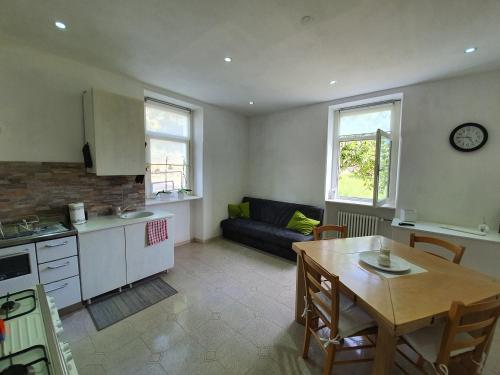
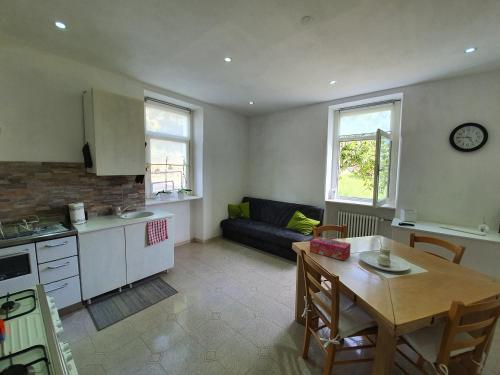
+ tissue box (329, 247)
